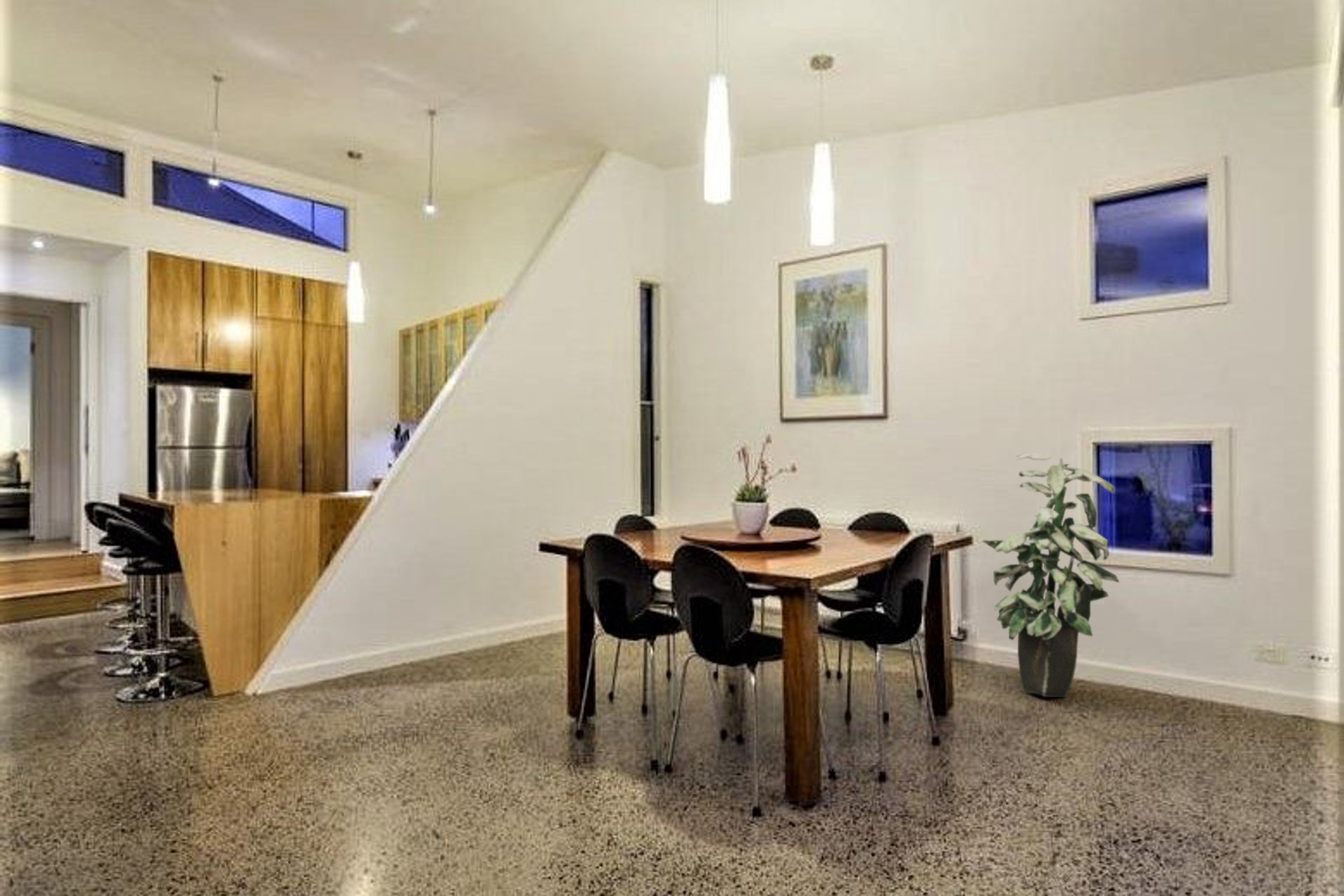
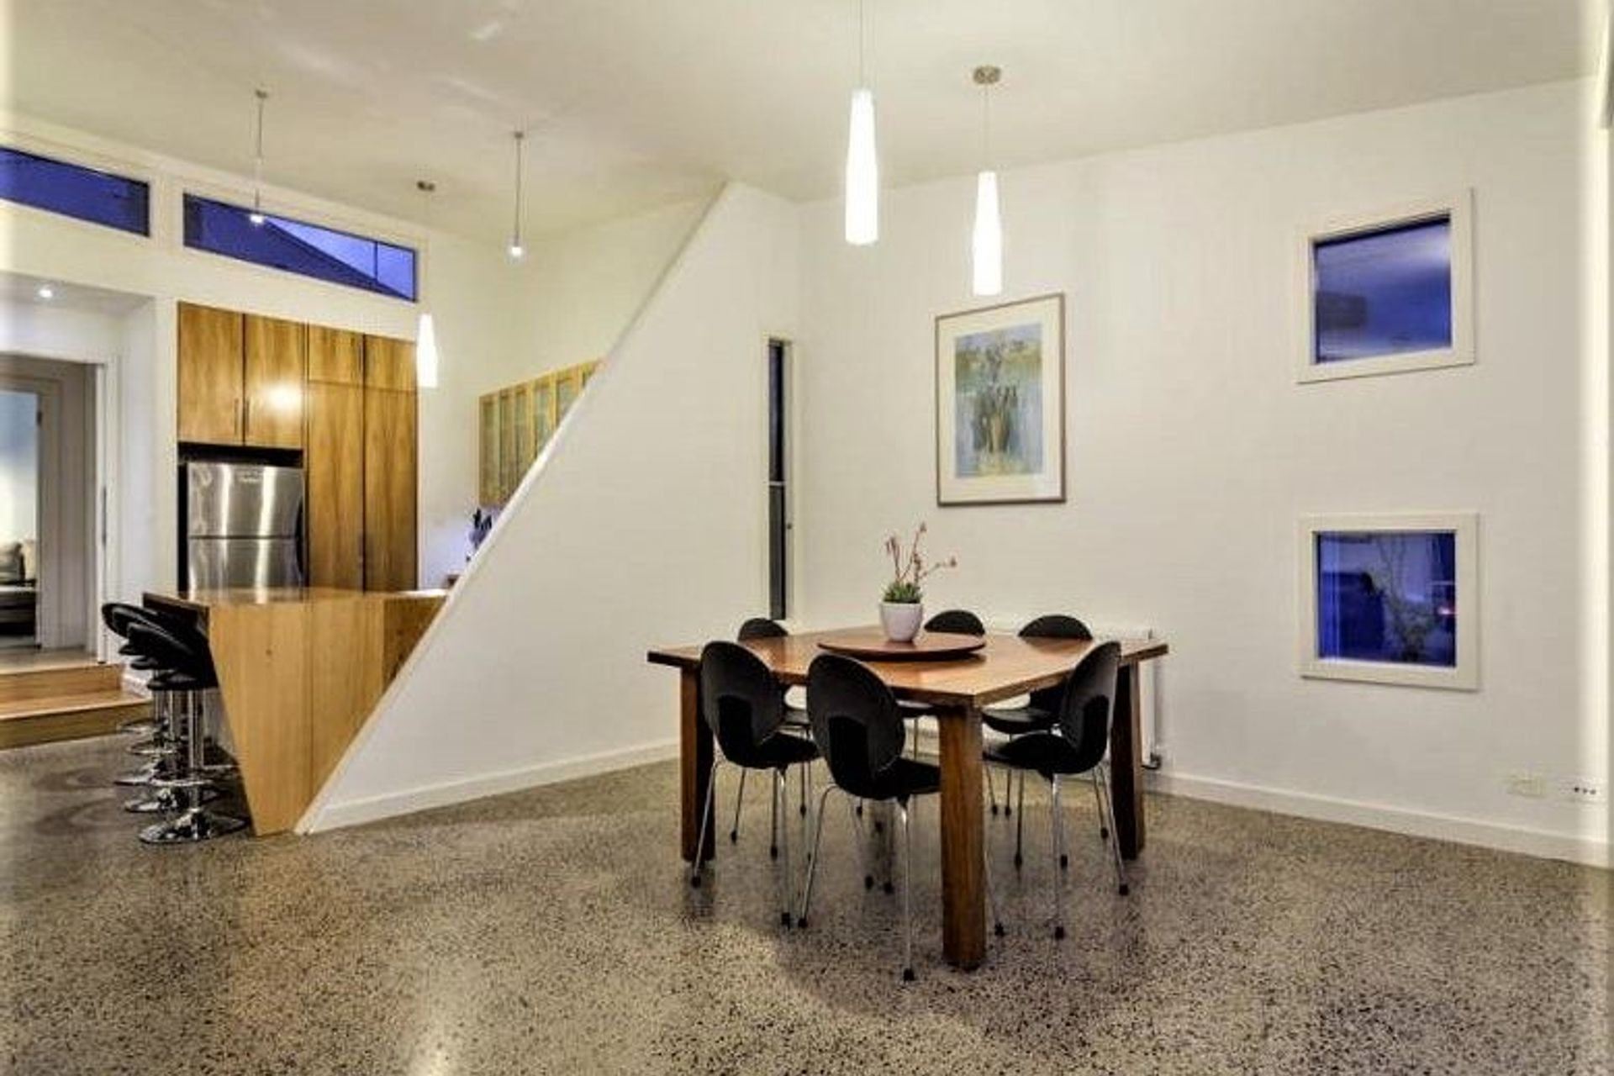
- indoor plant (1046, 572)
